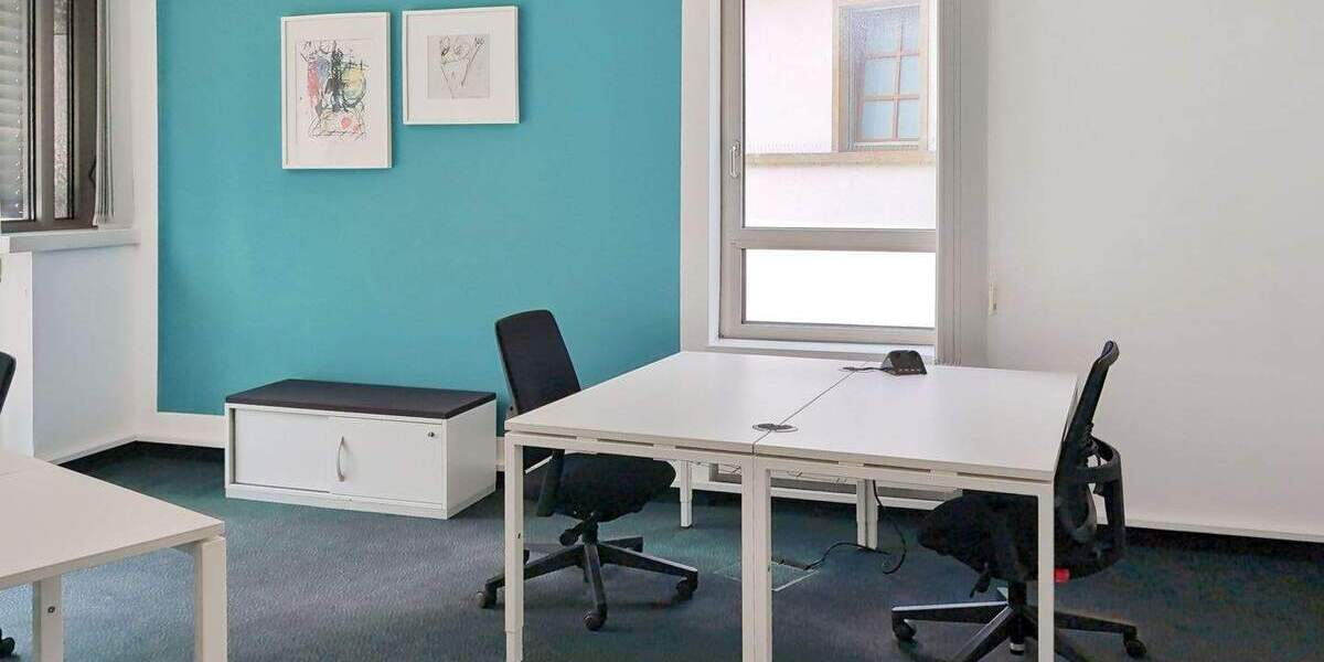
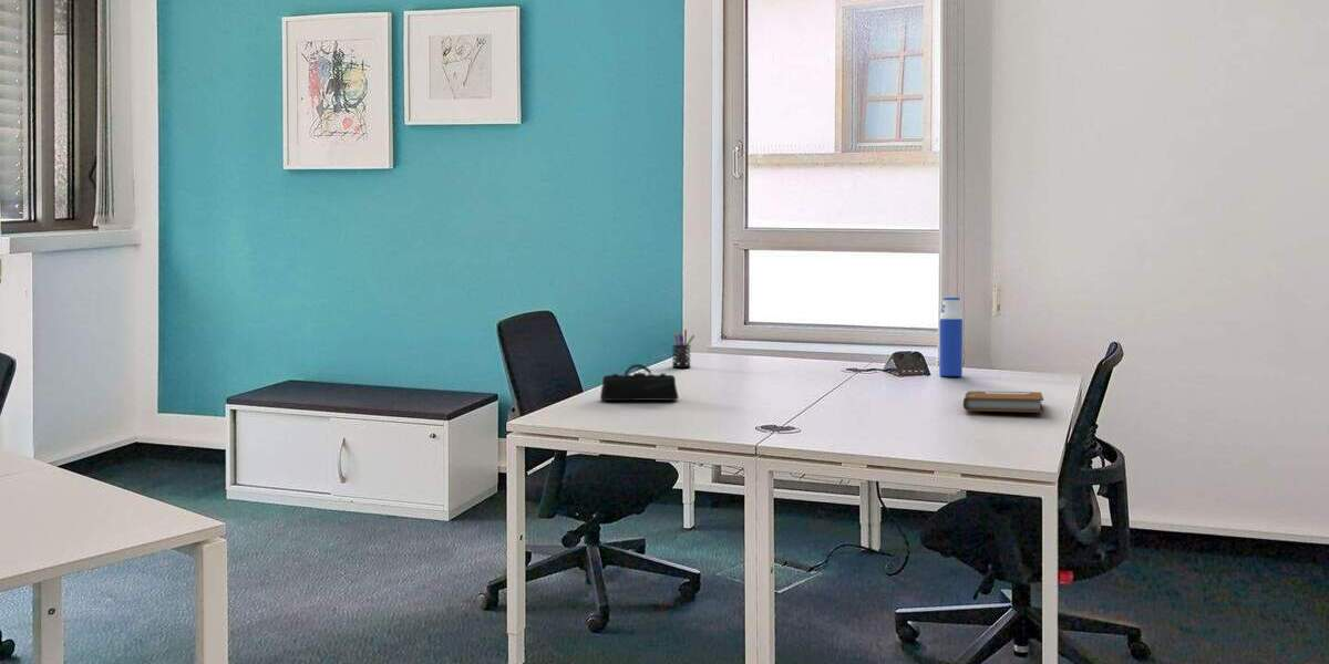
+ pencil case (639, 382)
+ pen holder (683, 347)
+ notebook (1002, 401)
+ water bottle (950, 336)
